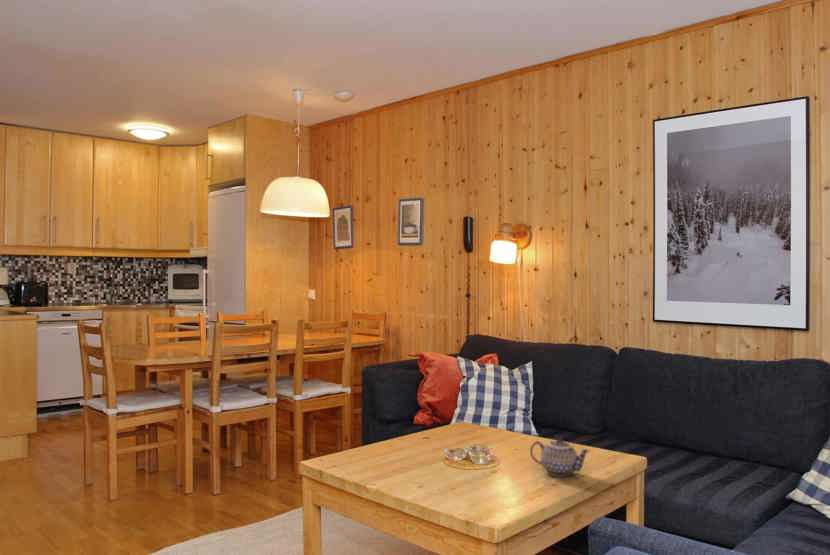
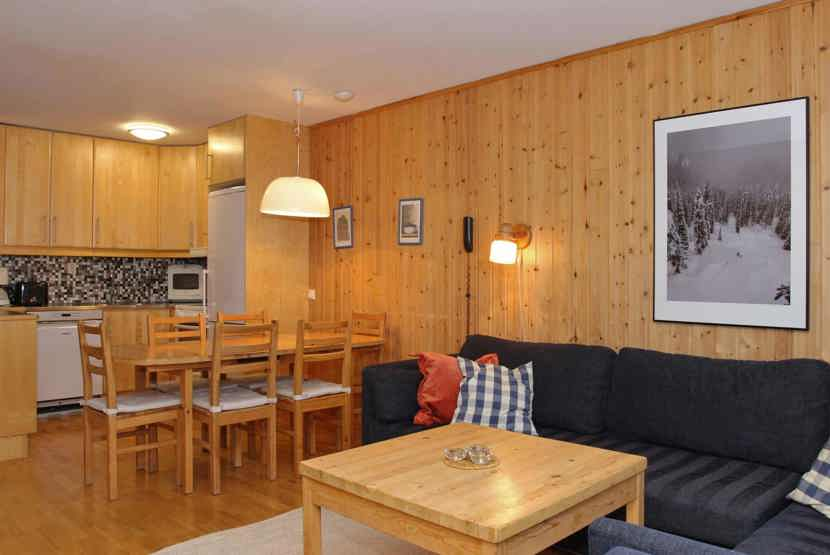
- teapot (559, 455)
